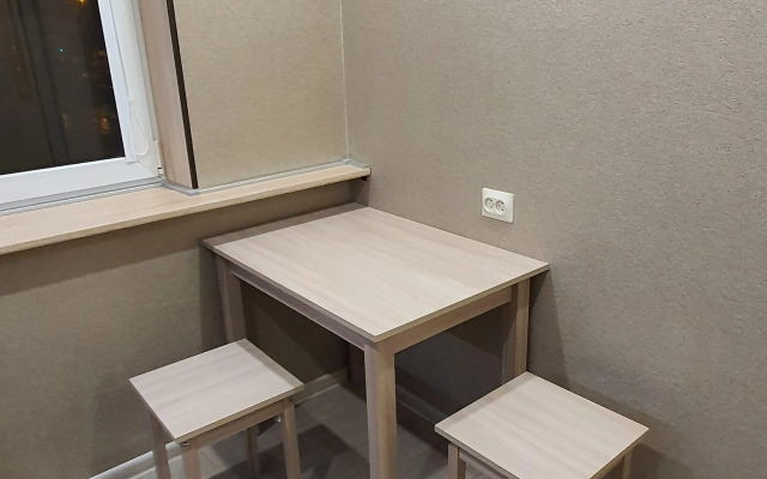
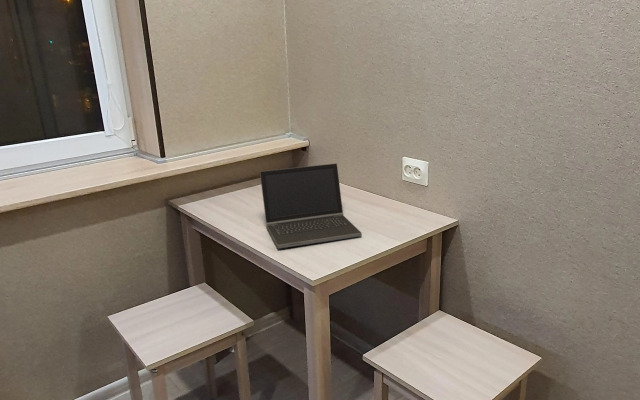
+ laptop computer (309, 202)
